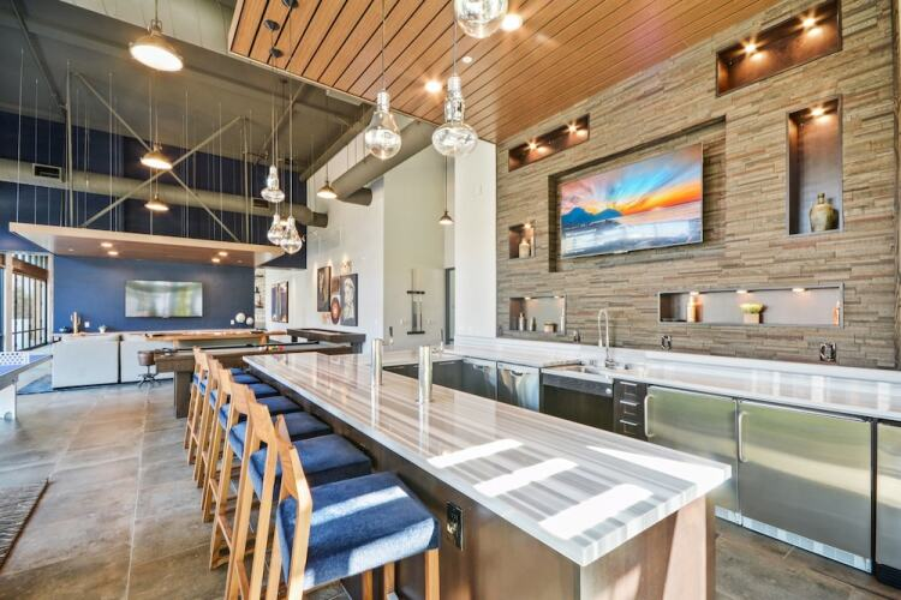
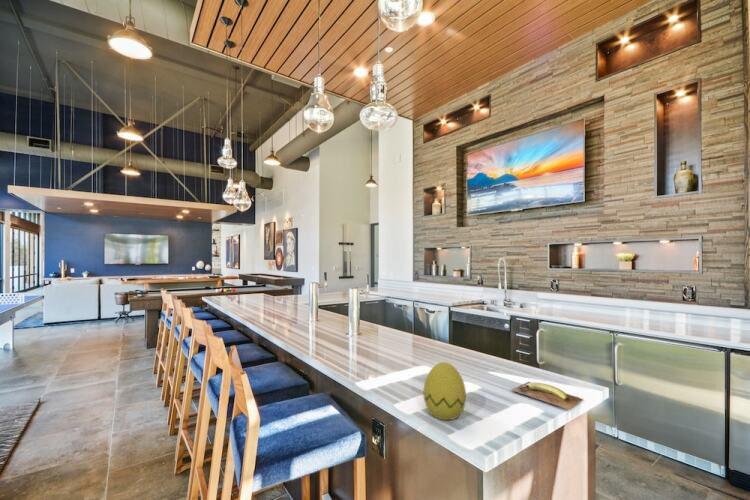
+ banana (546, 391)
+ decorative egg (444, 388)
